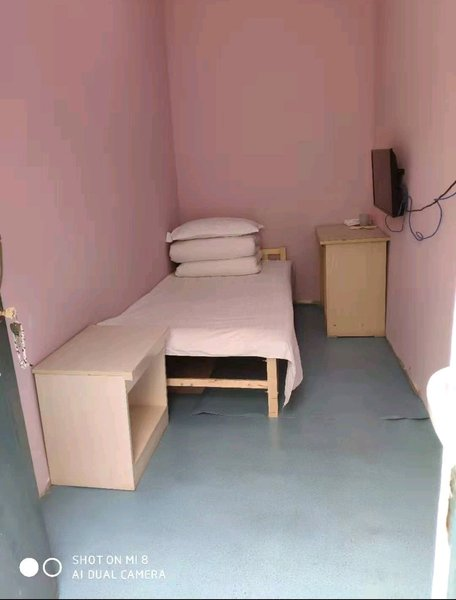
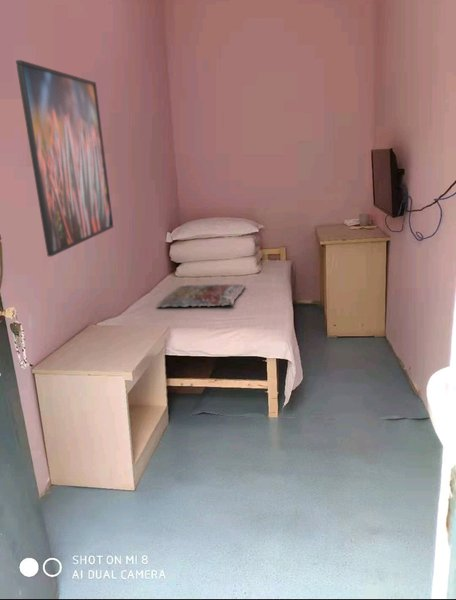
+ cushion (203, 293)
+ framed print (74, 160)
